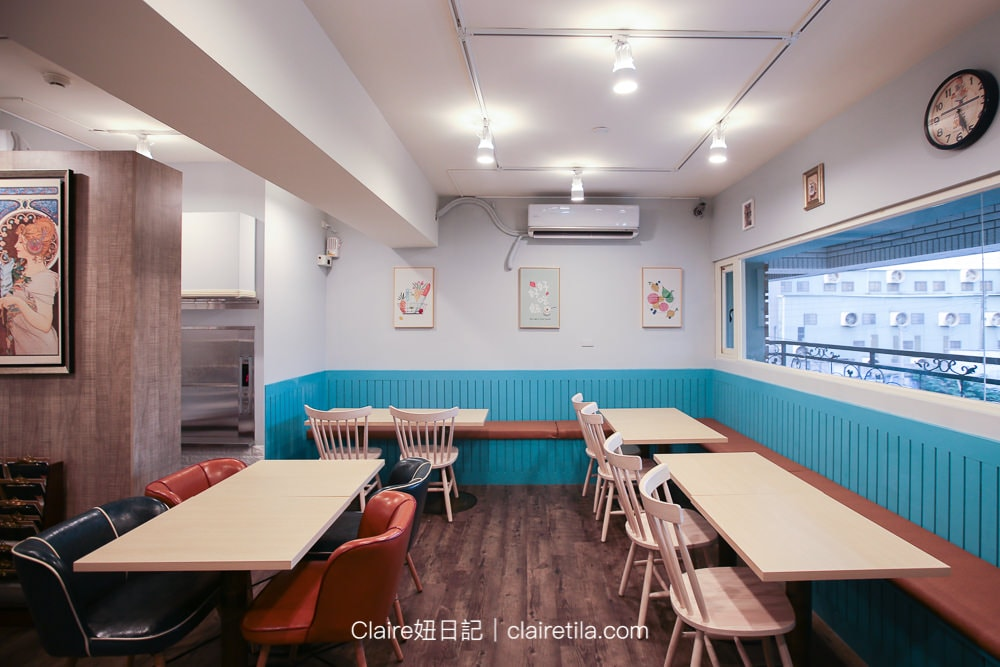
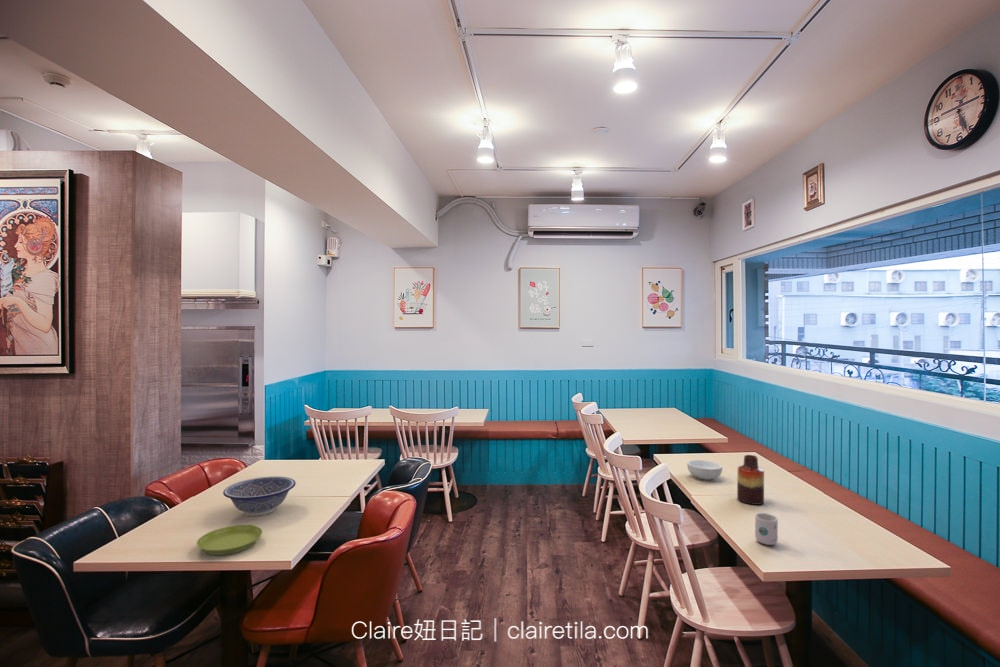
+ decorative bowl (260, 498)
+ vase (750, 478)
+ saucer (230, 540)
+ cereal bowl (704, 470)
+ mug (766, 525)
